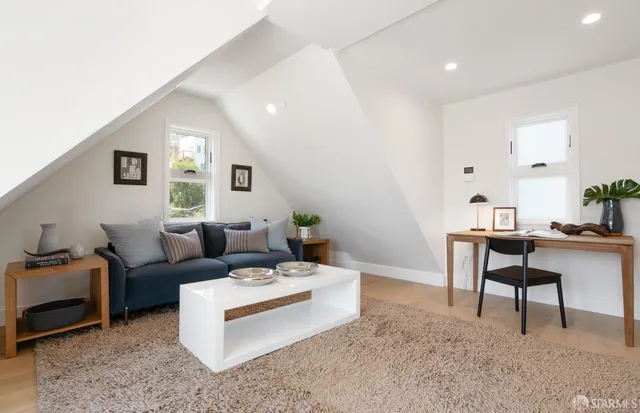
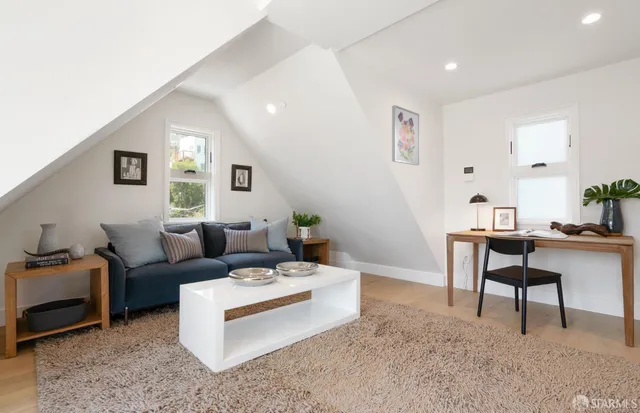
+ wall art (406, 136)
